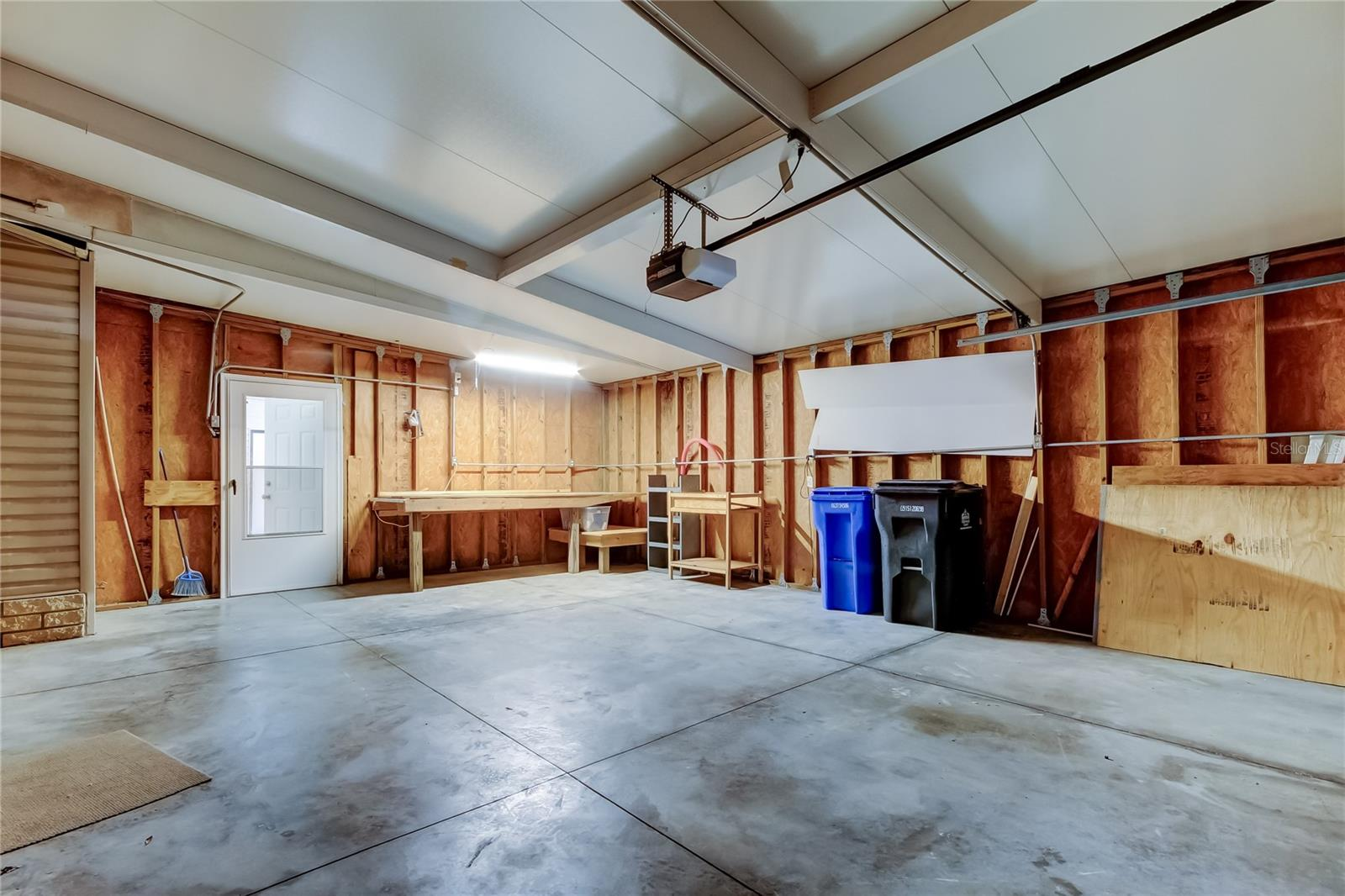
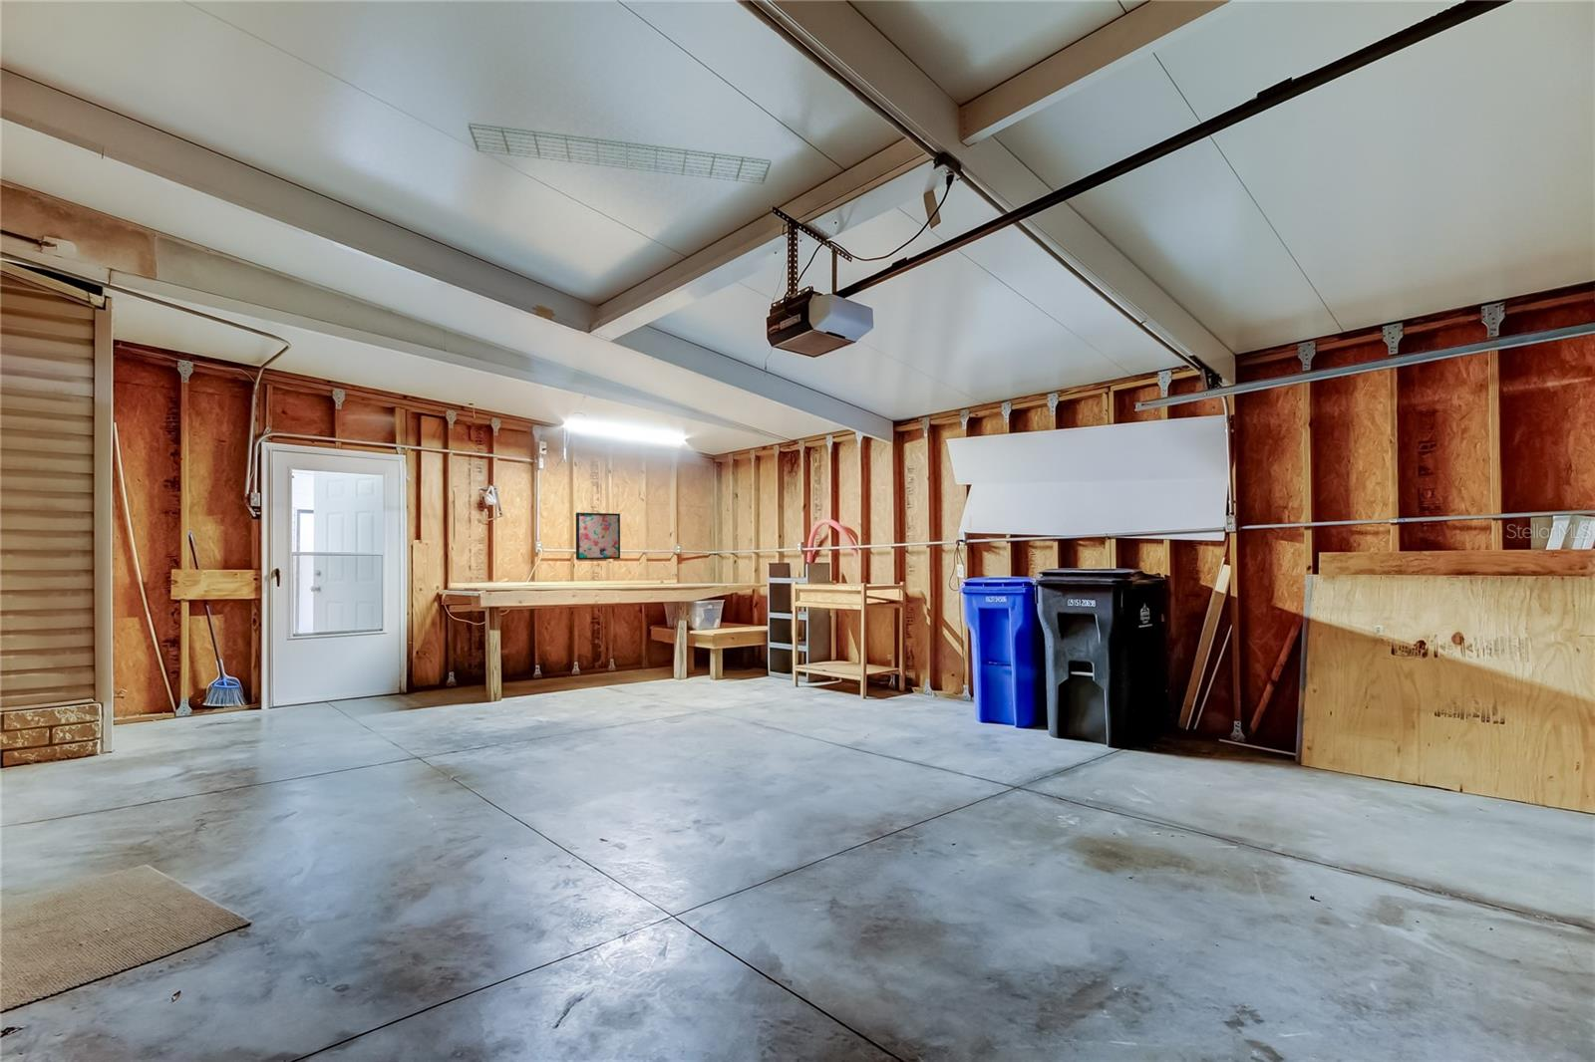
+ wall art (598, 536)
+ light panel (627, 154)
